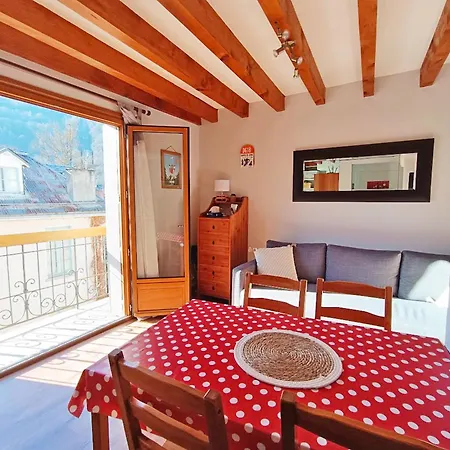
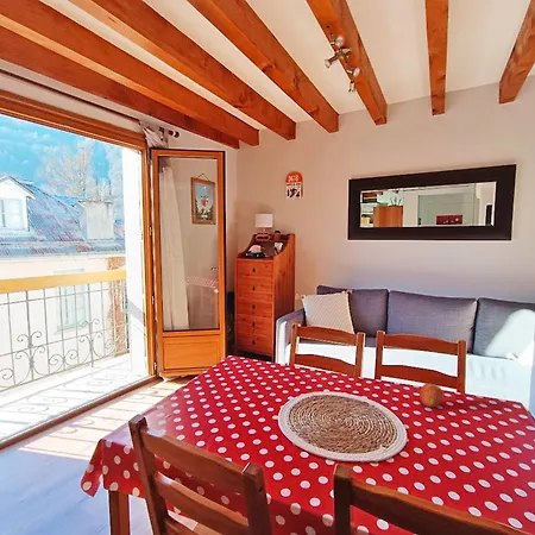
+ fruit (430, 394)
